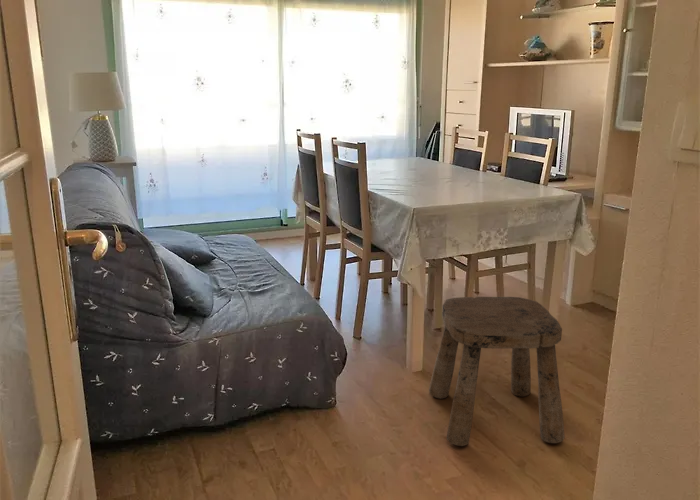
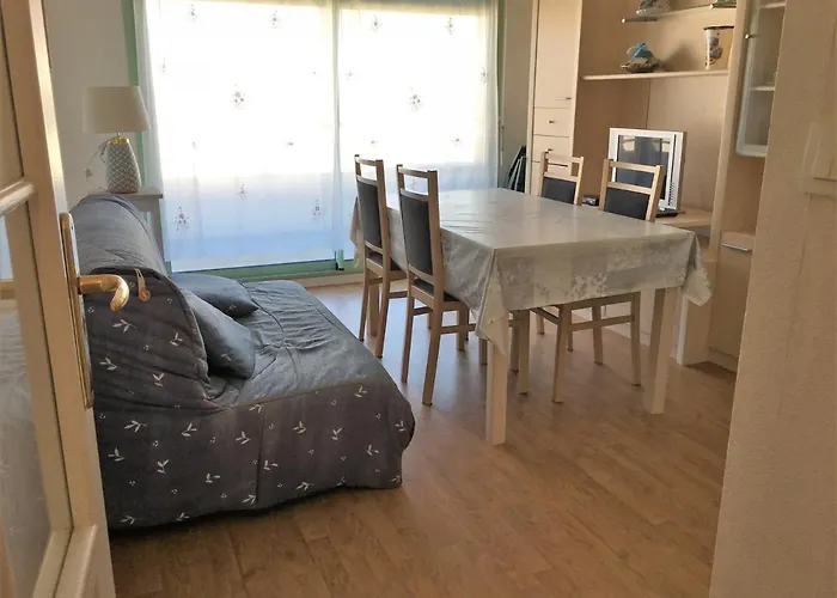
- stool (511, 366)
